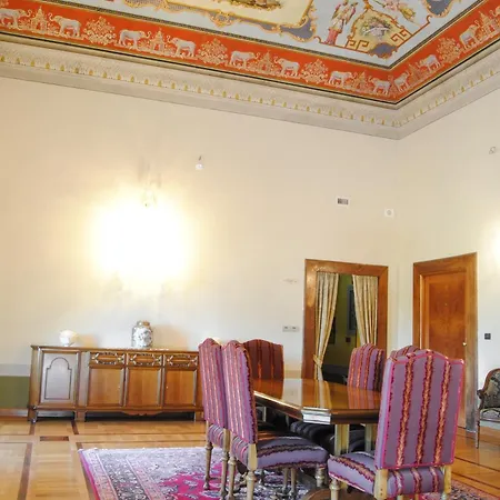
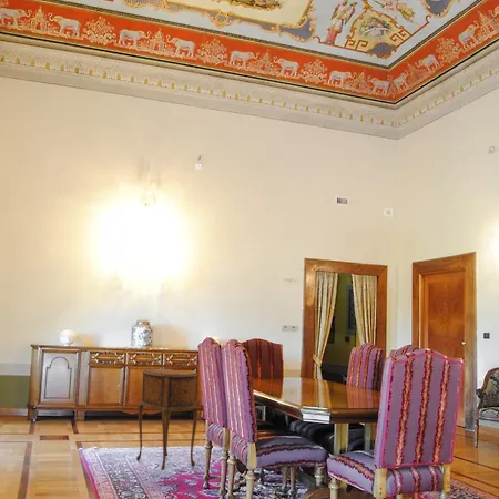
+ side table (165, 416)
